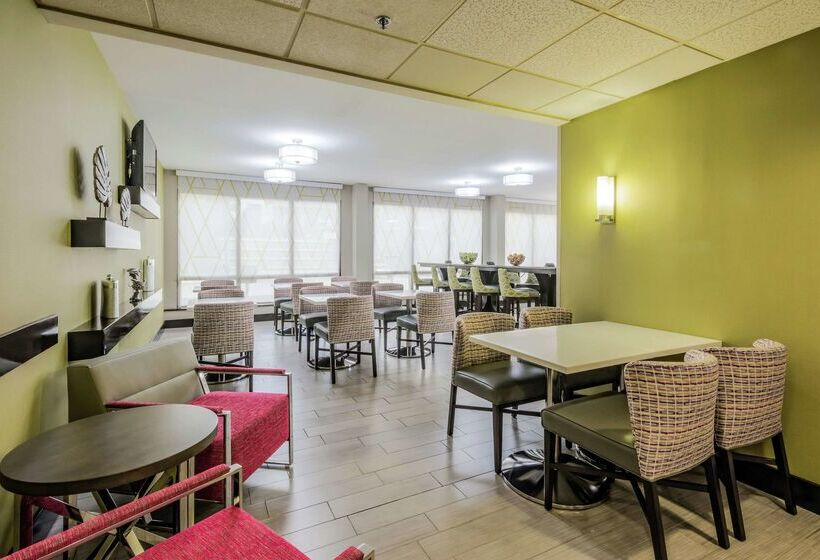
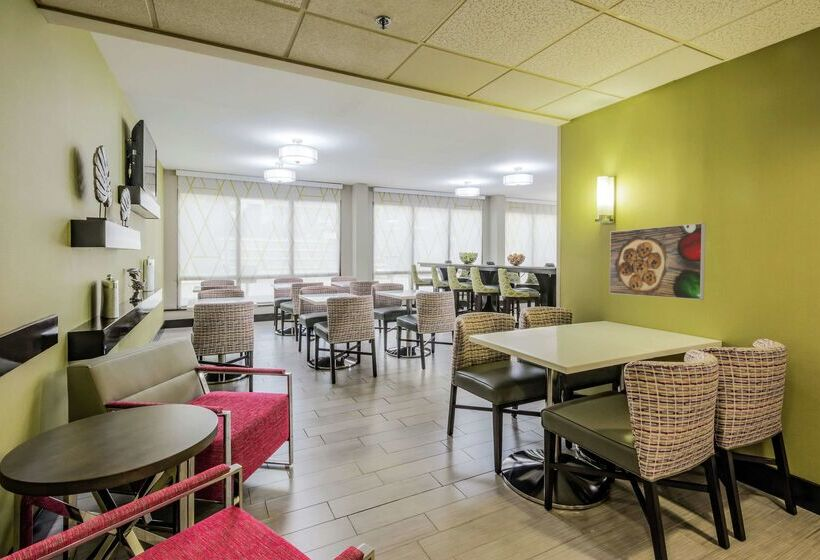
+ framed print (652, 262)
